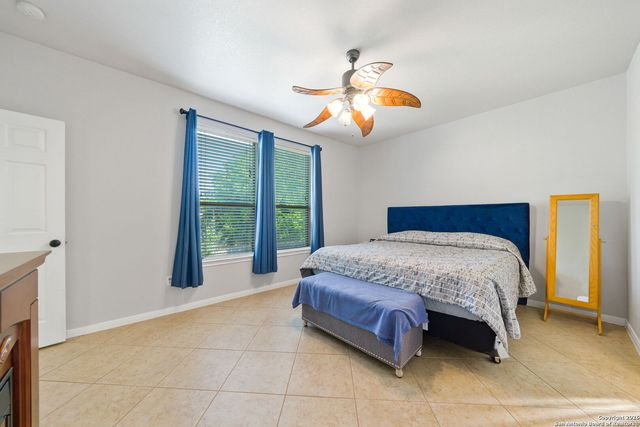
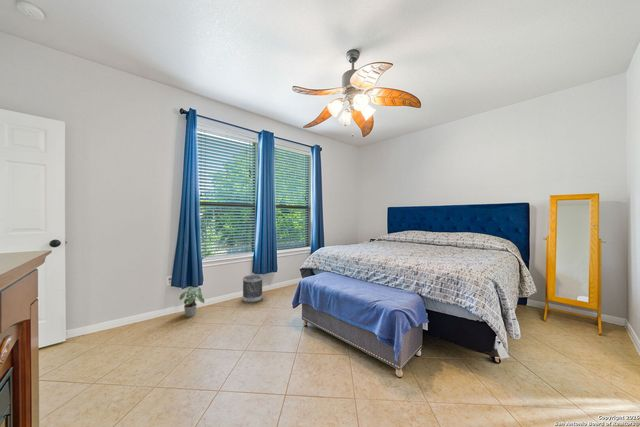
+ wastebasket (252, 288)
+ potted plant (192, 301)
